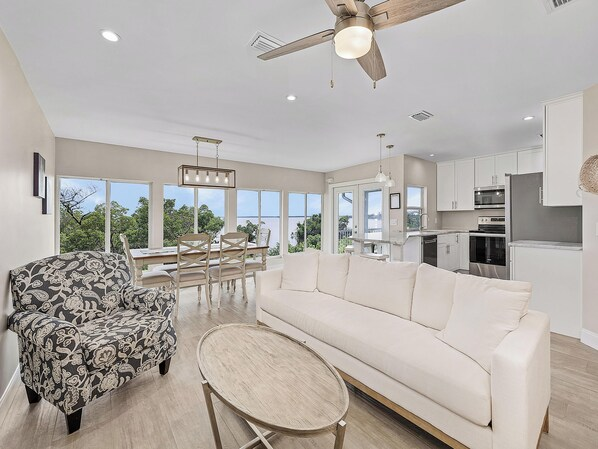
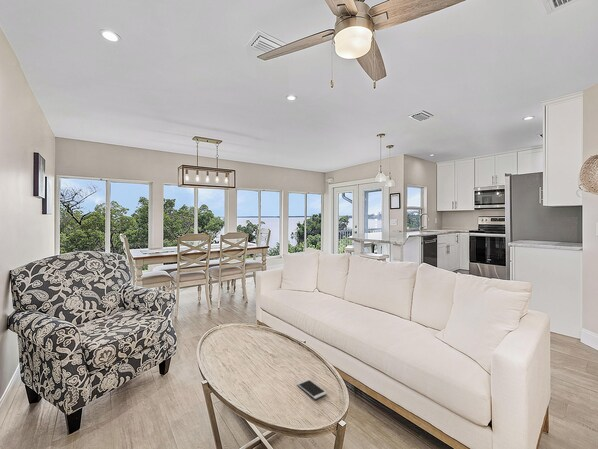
+ smartphone (311, 388)
